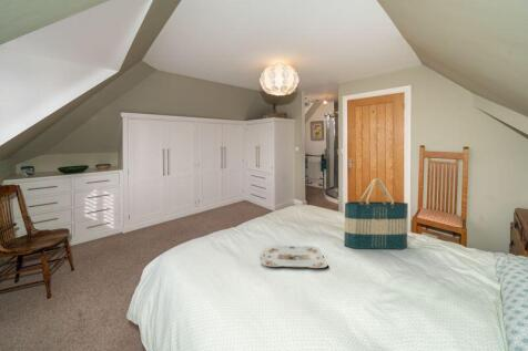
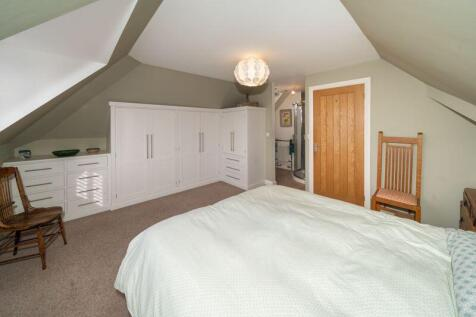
- serving tray (293, 256)
- tote bag (376, 213)
